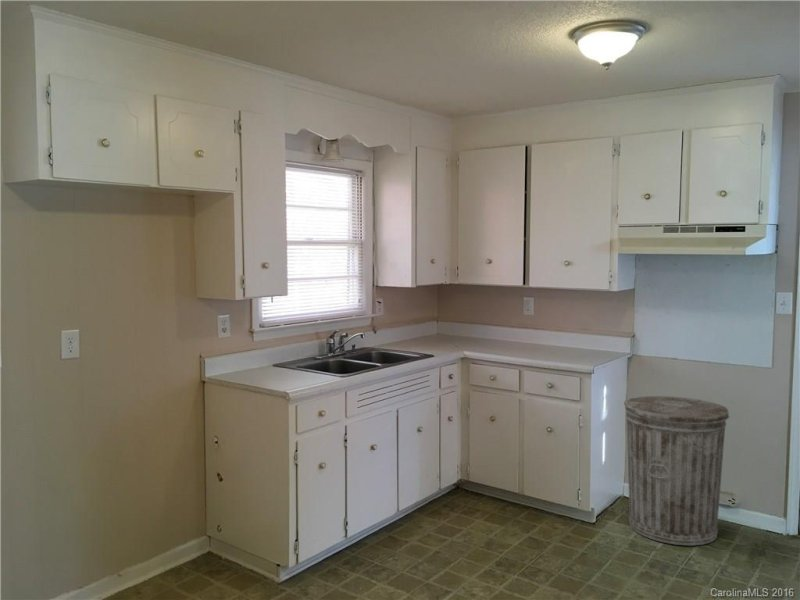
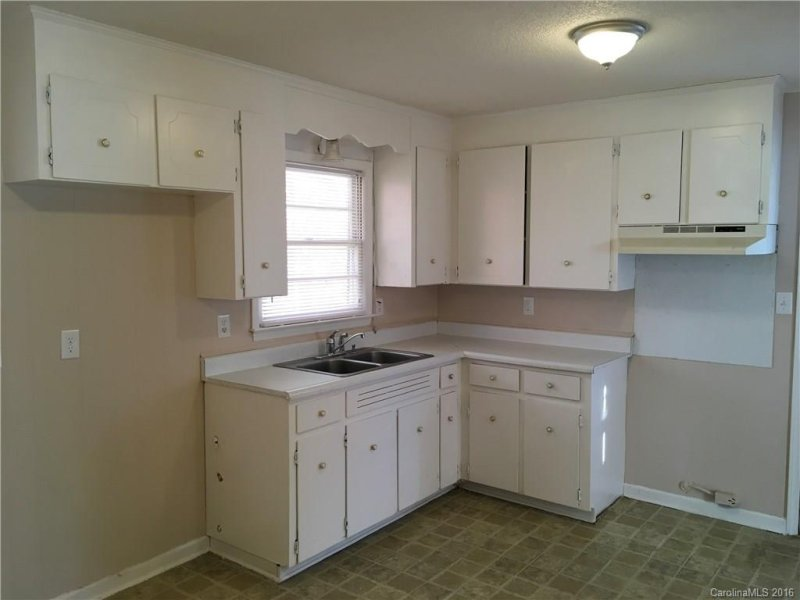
- trash can (674, 466)
